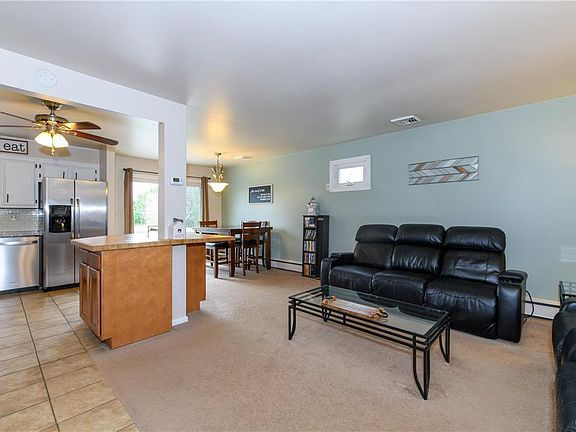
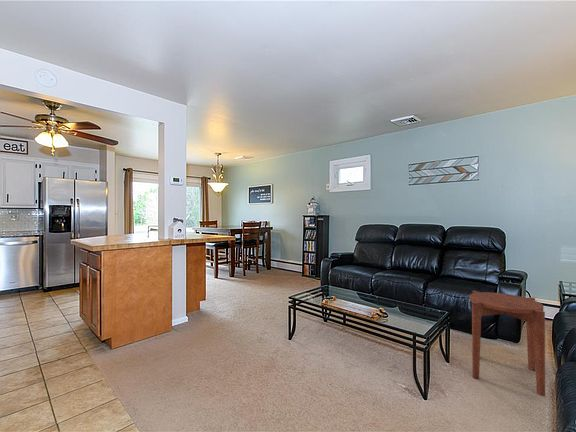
+ side table (512, 316)
